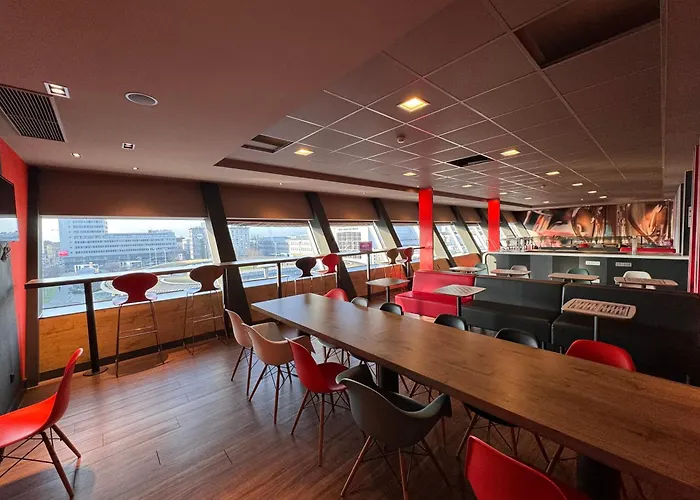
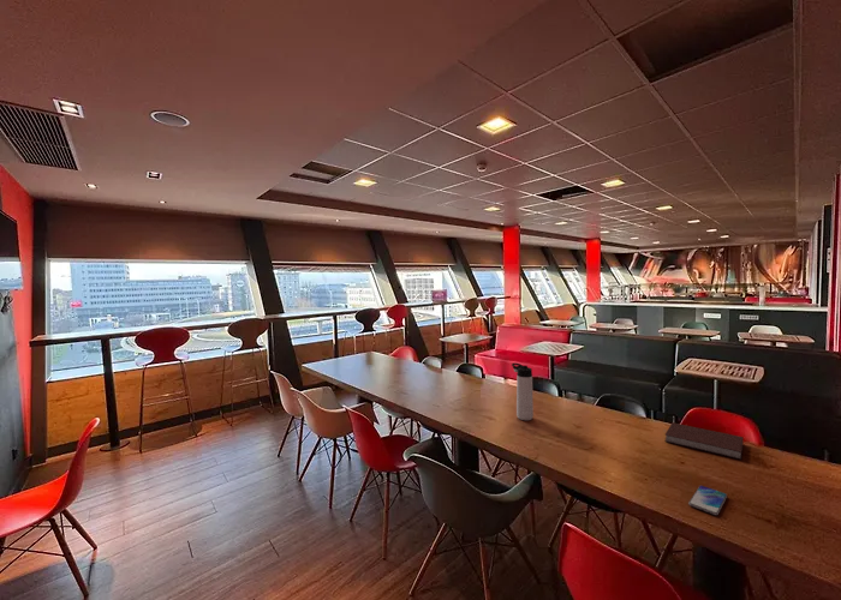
+ smartphone (708, 499)
+ thermos bottle (521, 390)
+ notebook (703, 439)
